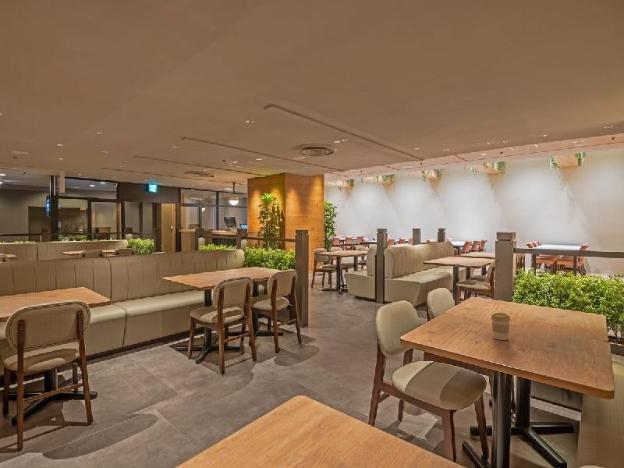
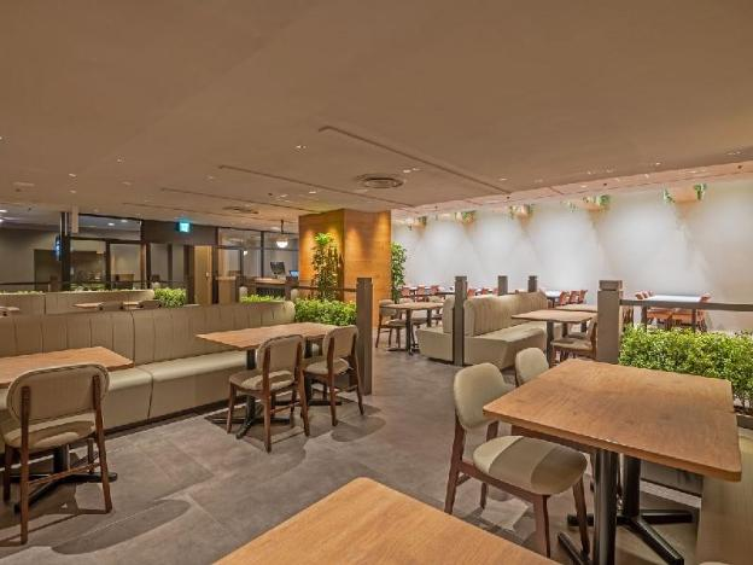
- coffee cup (500, 326)
